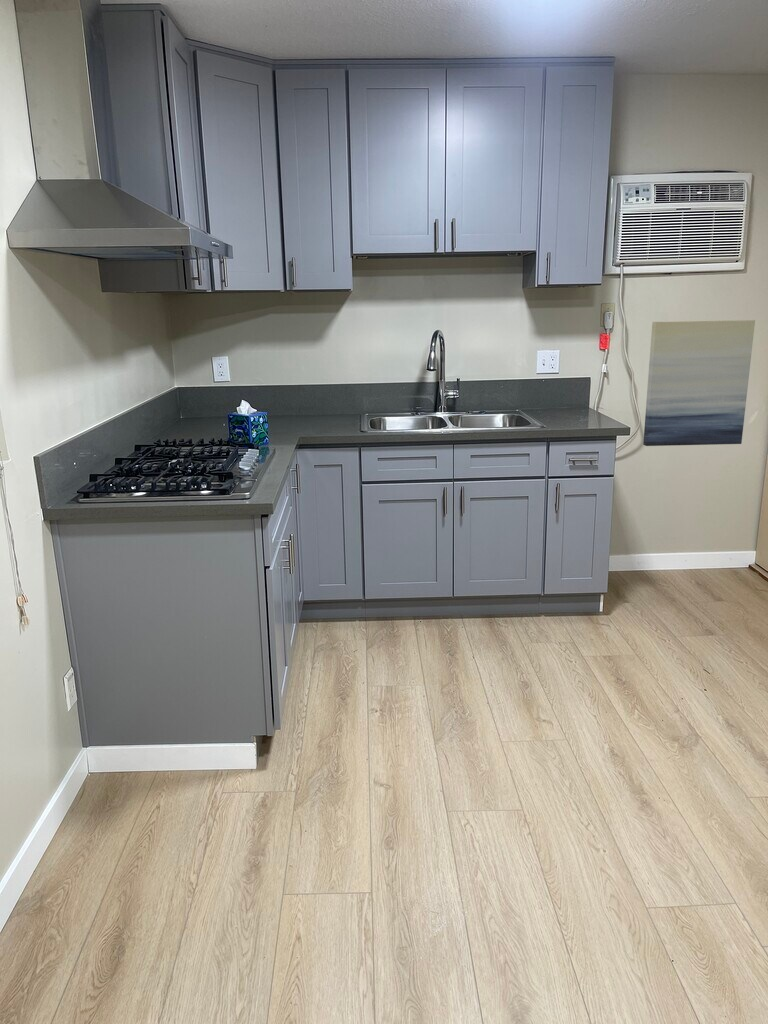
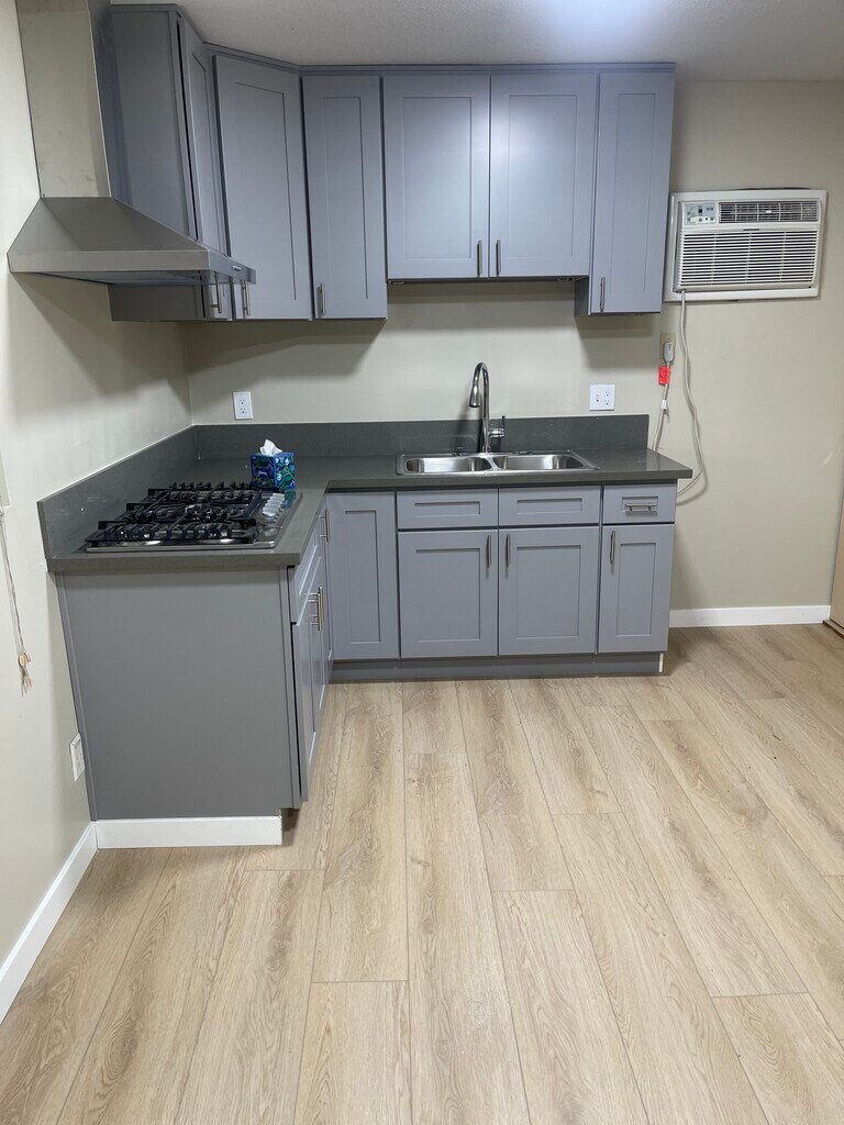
- wall art (697, 383)
